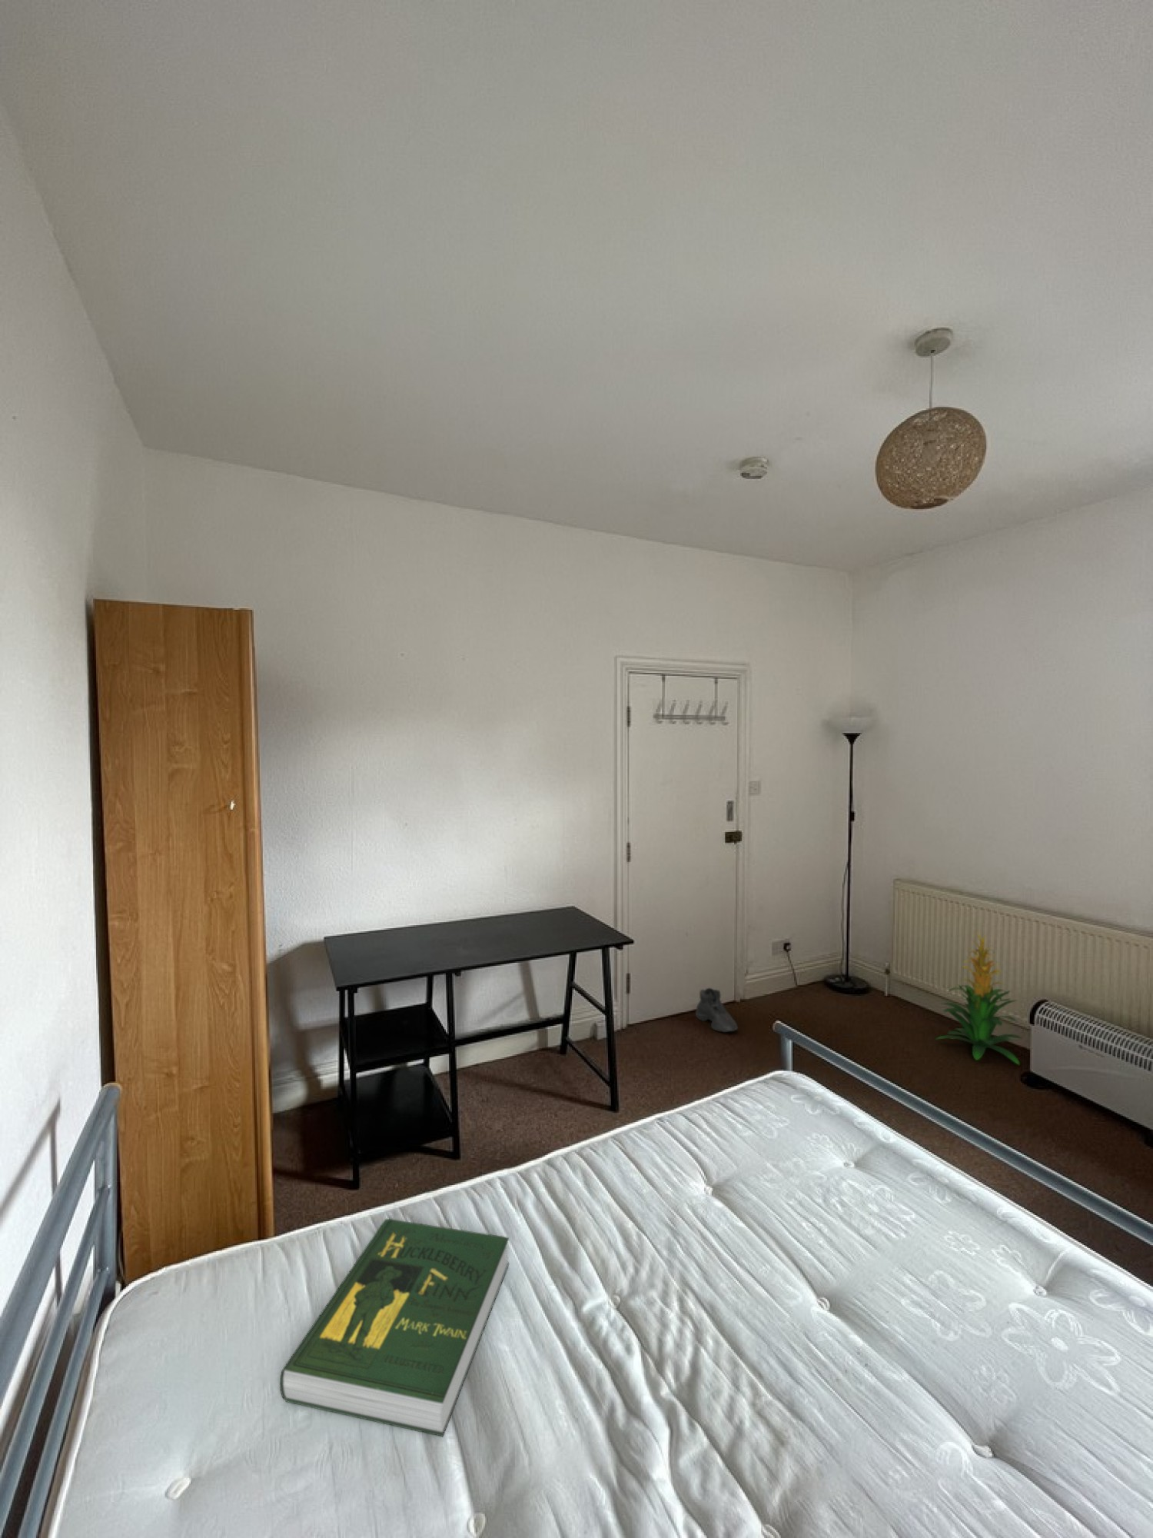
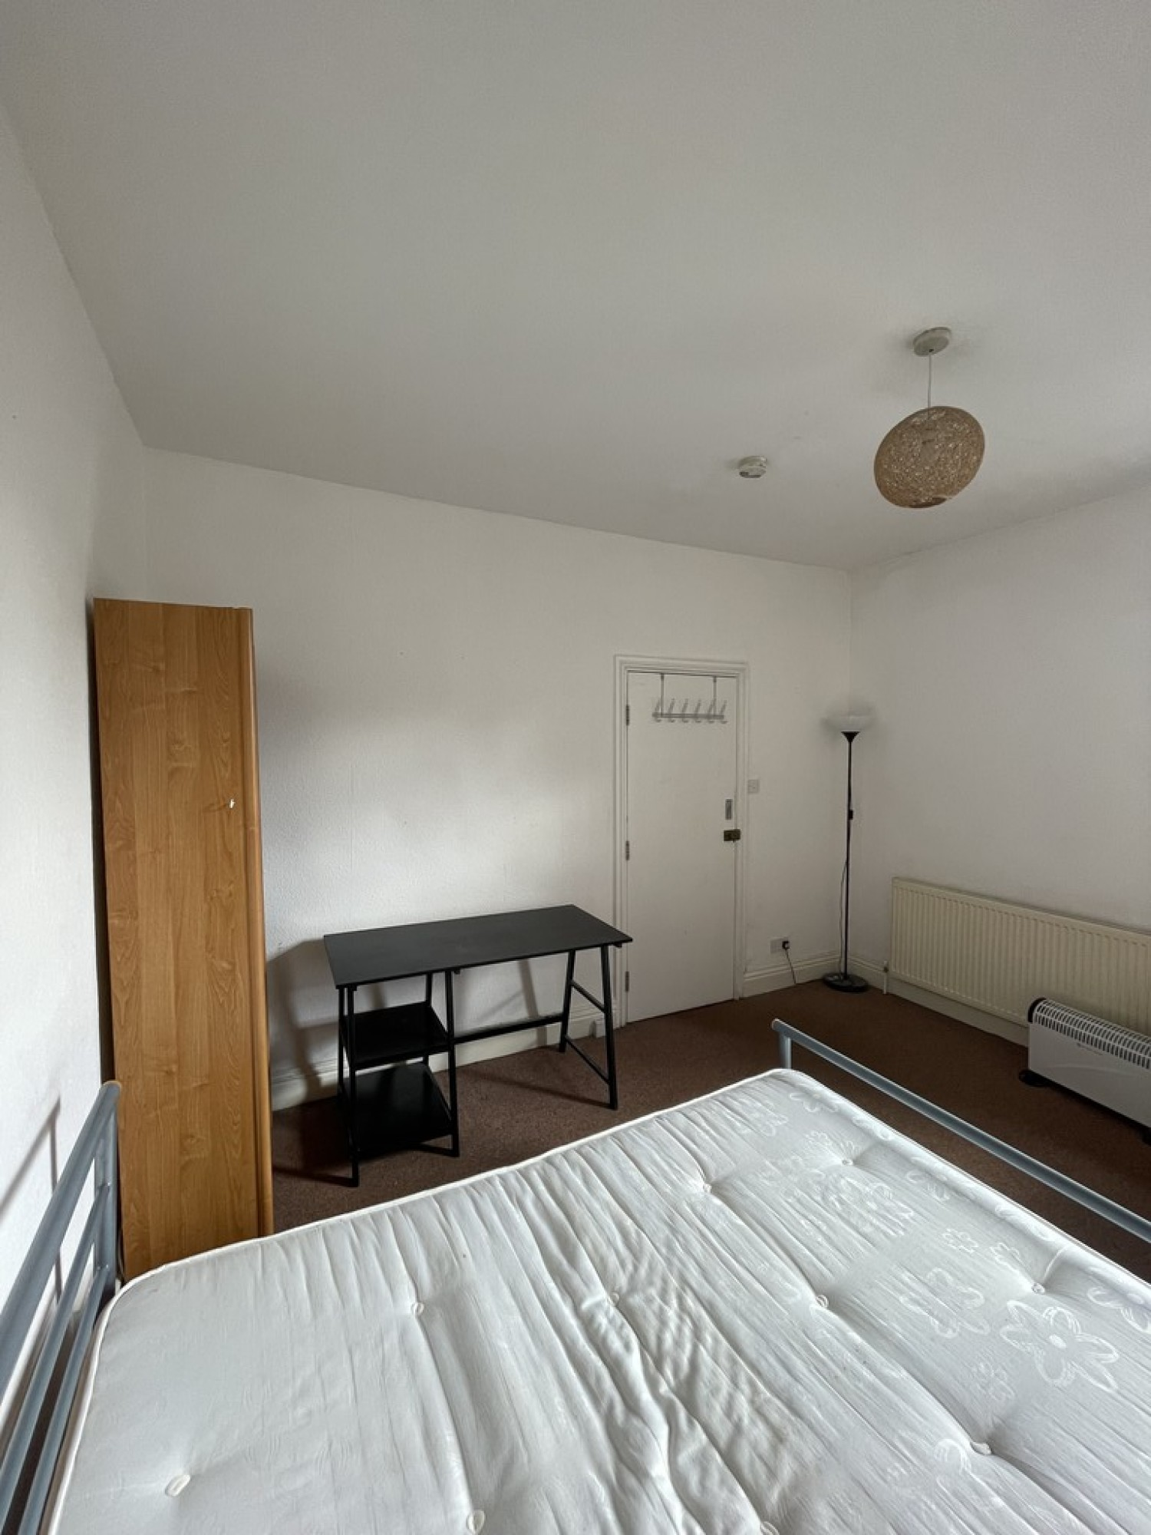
- book (407, 1309)
- indoor plant (981, 991)
- shoe (716, 1008)
